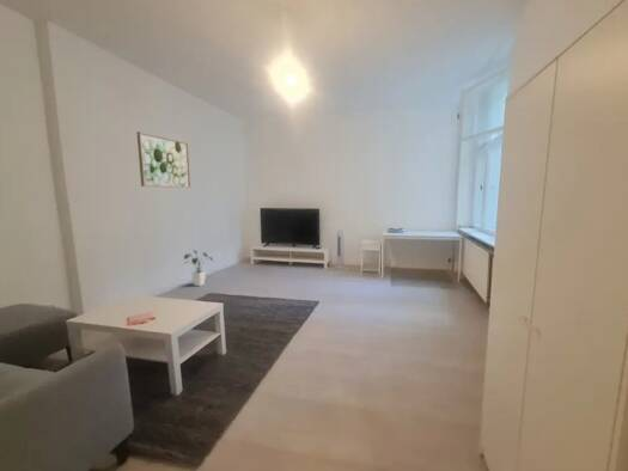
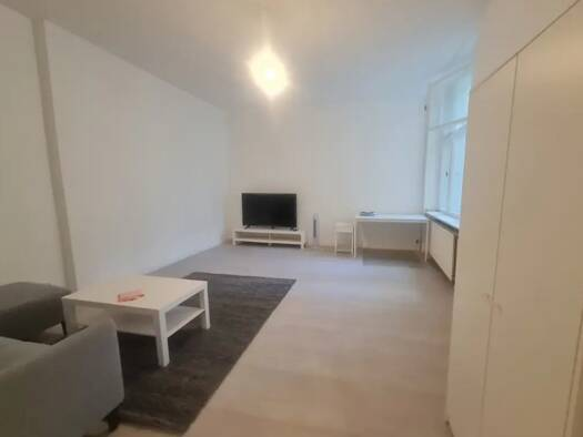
- house plant (199, 267)
- wall art (166, 163)
